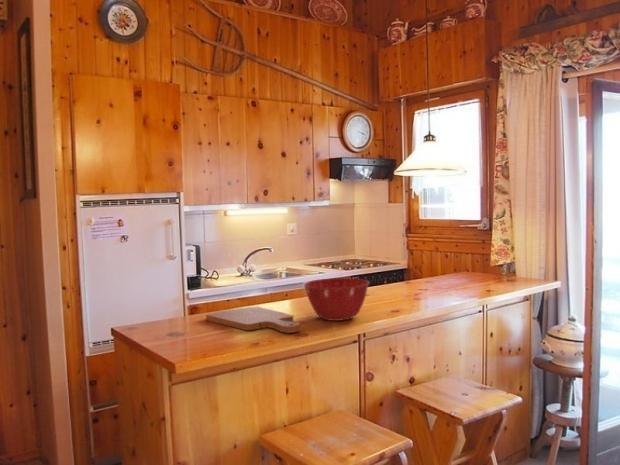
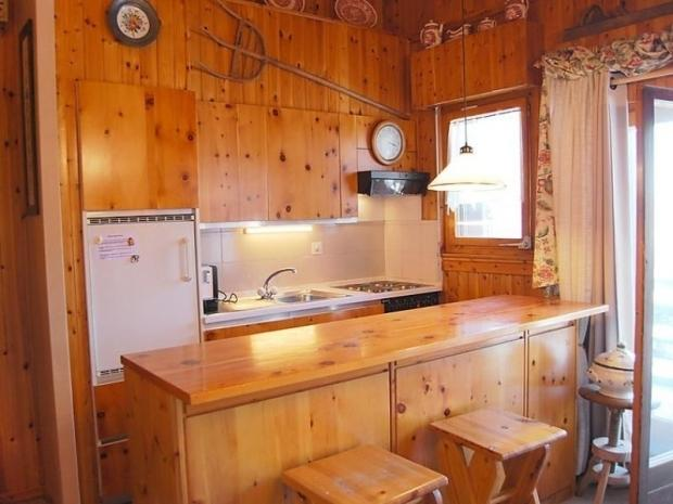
- cutting board (254, 318)
- mixing bowl (336, 300)
